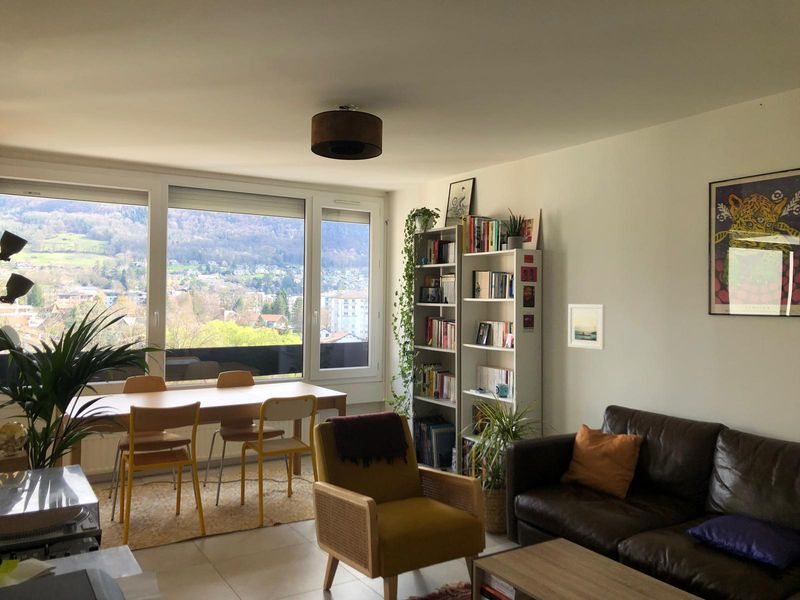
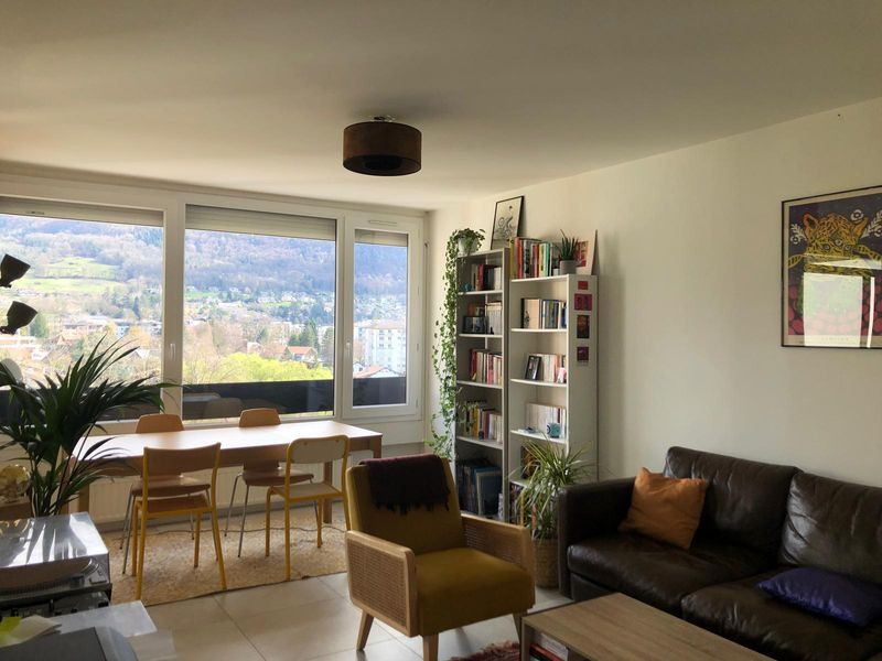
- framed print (586, 326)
